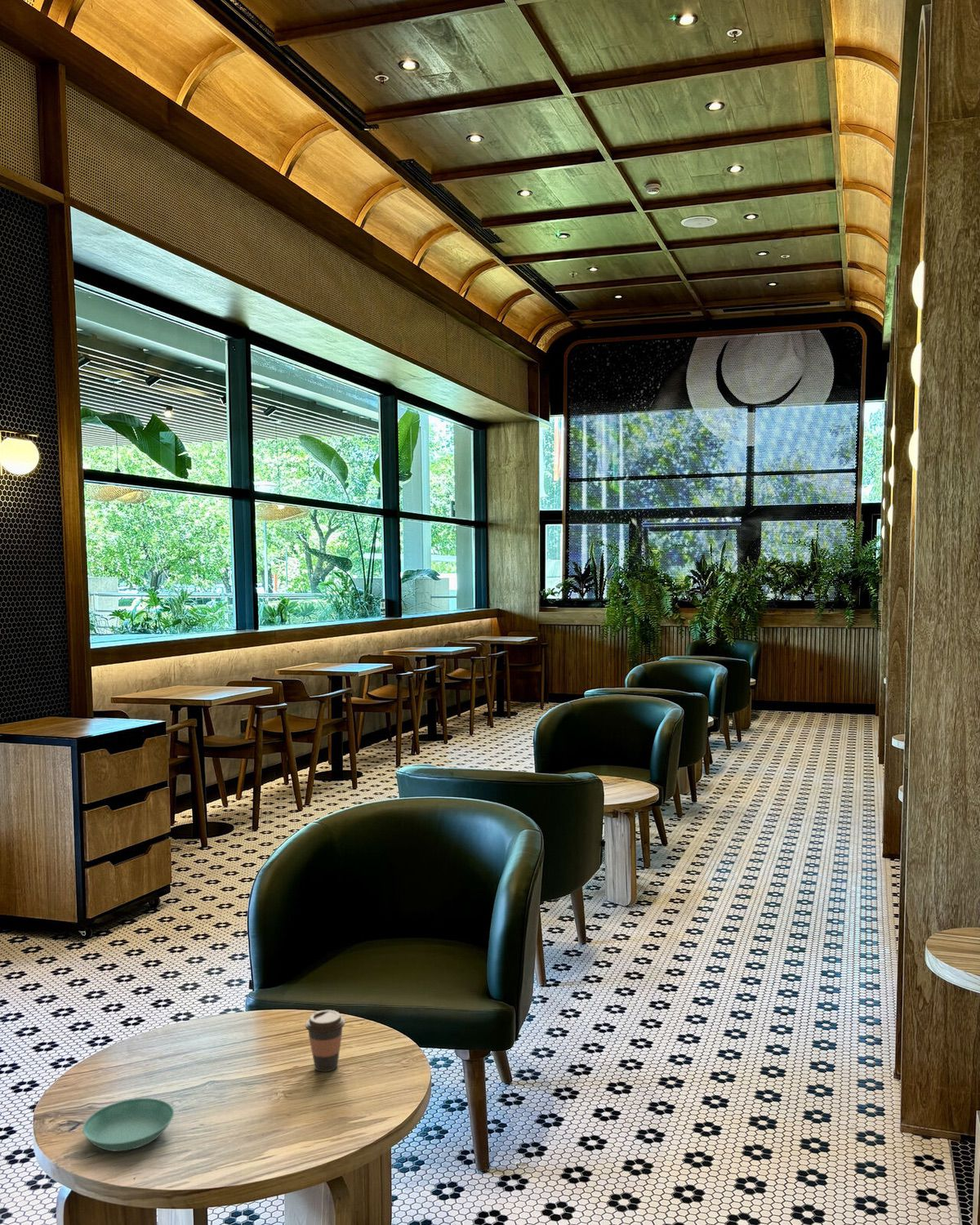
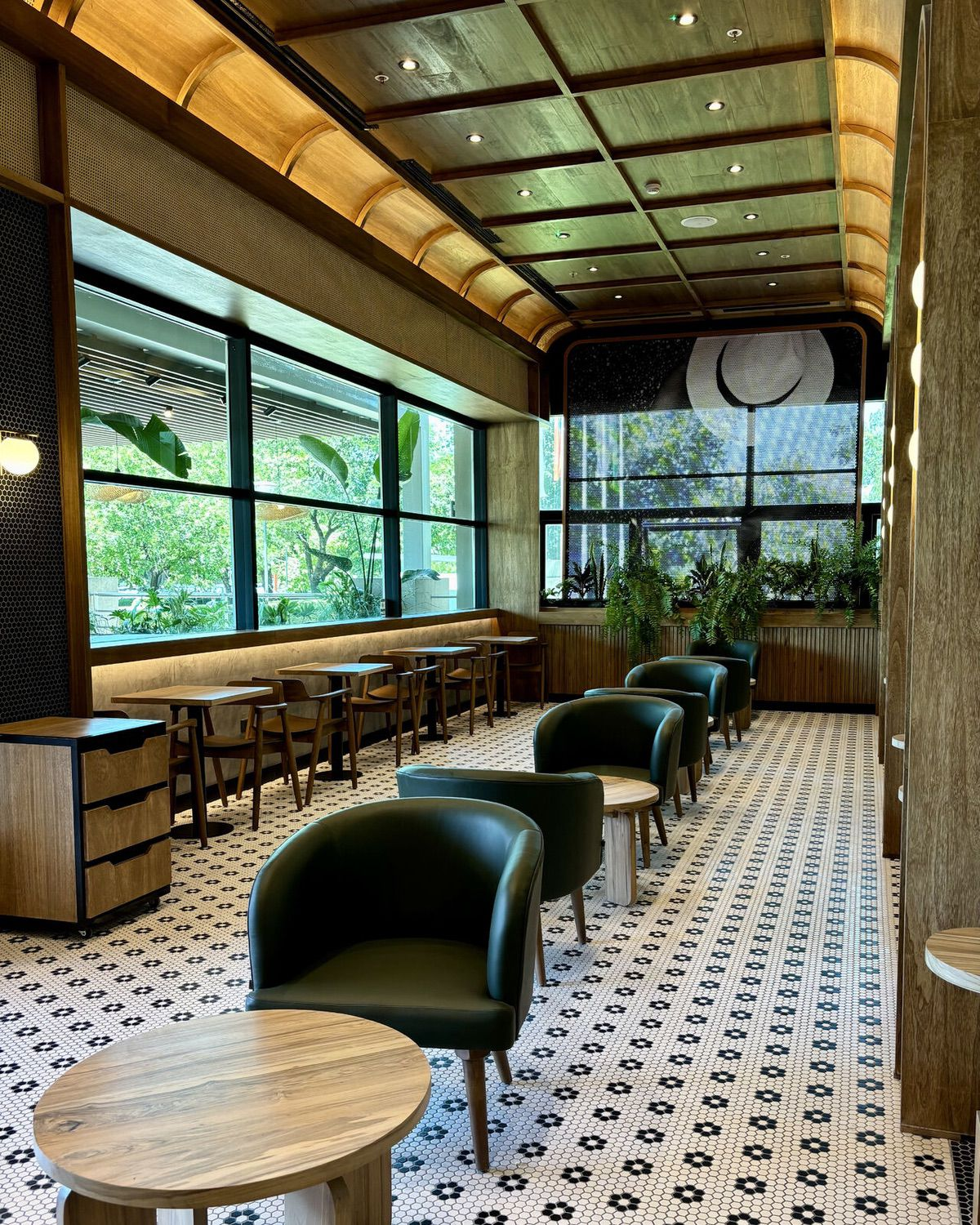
- saucer (129, 1126)
- coffee cup (325, 1041)
